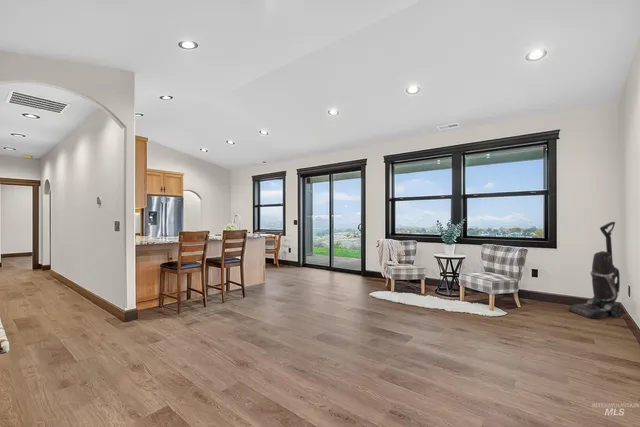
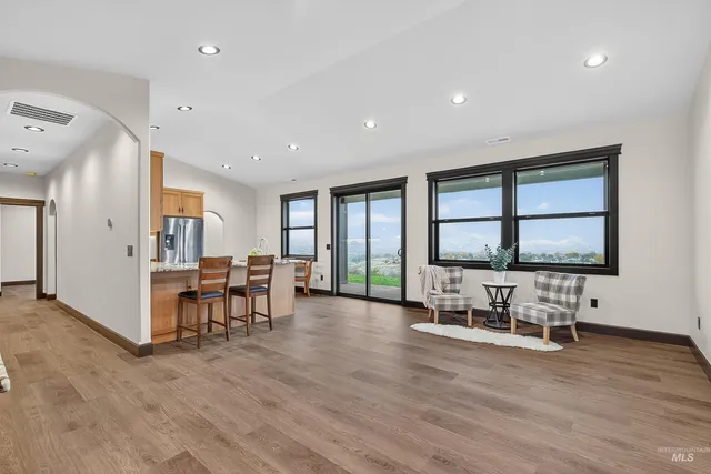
- vacuum cleaner (597, 267)
